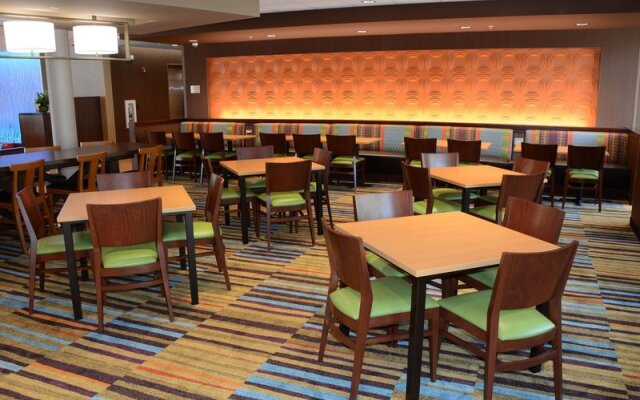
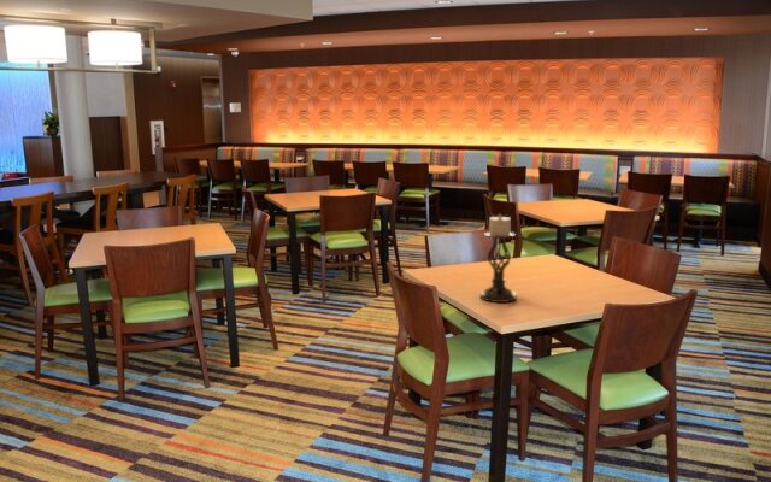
+ candle holder (499, 255)
